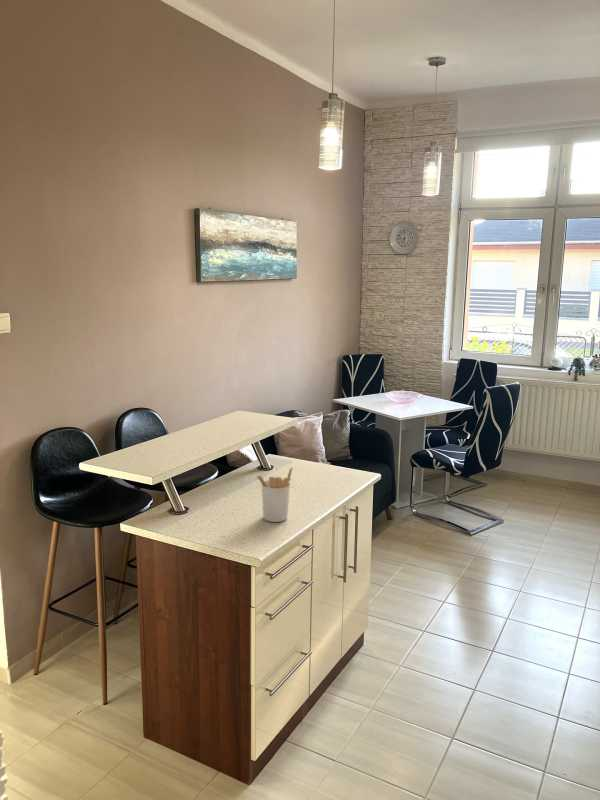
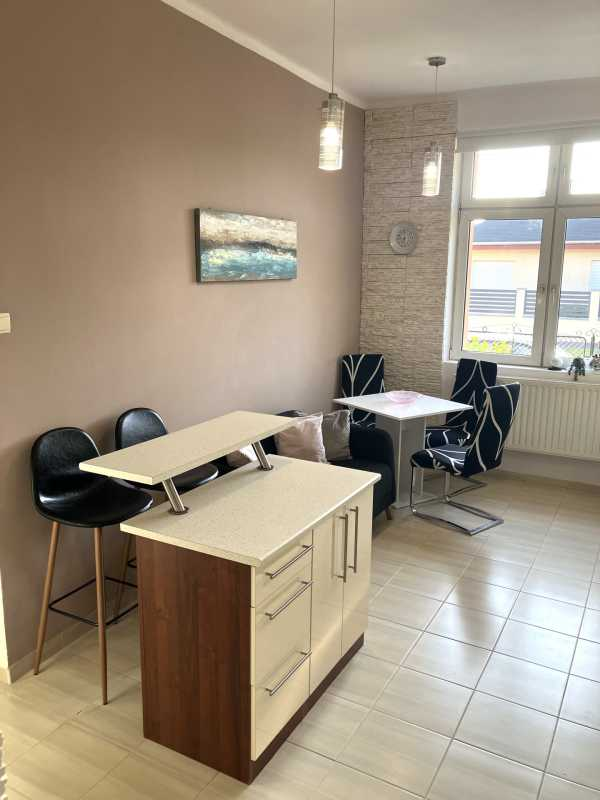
- utensil holder (277, 494)
